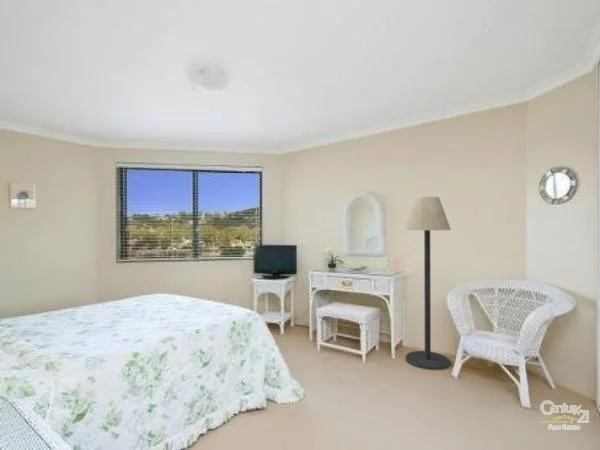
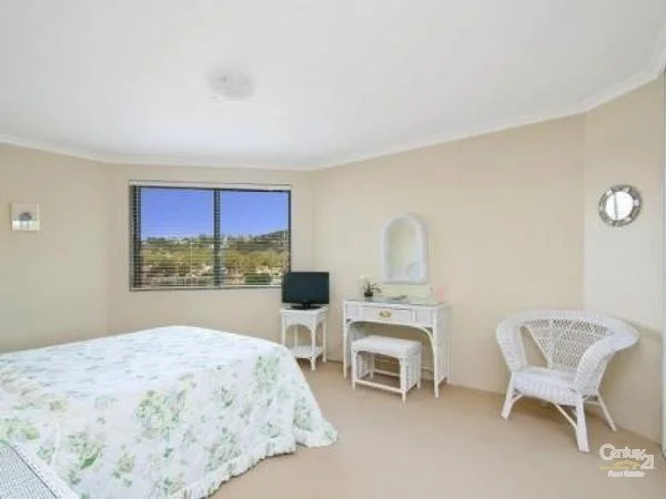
- floor lamp (427, 279)
